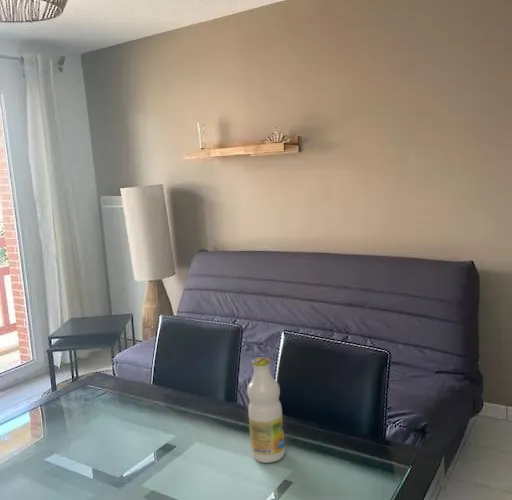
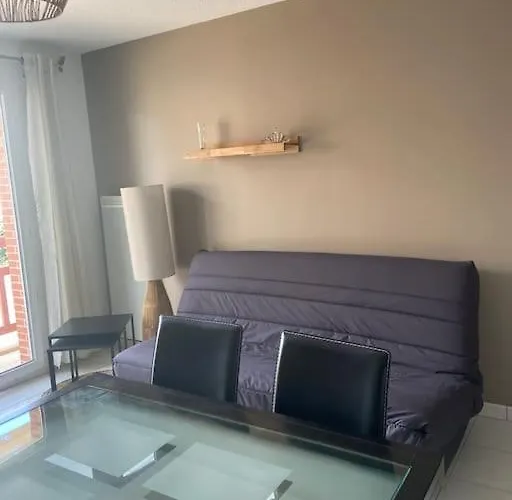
- bottle (264, 407)
